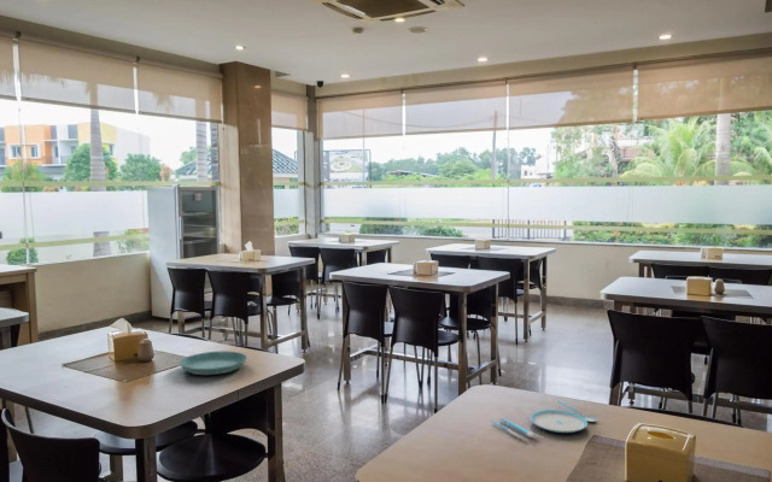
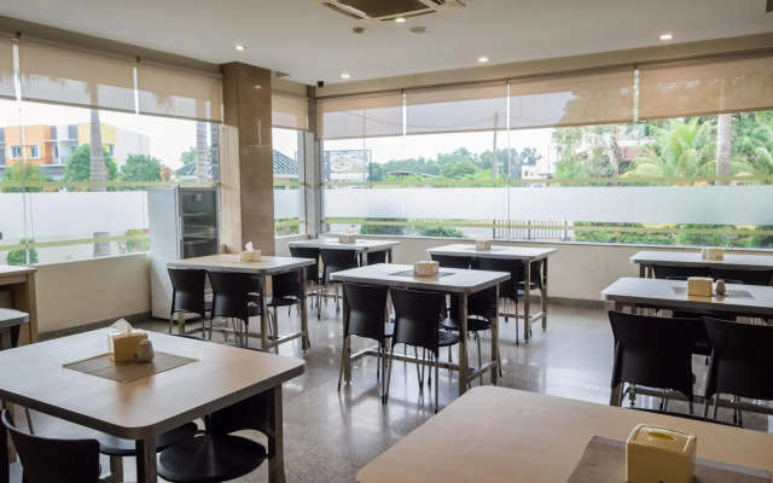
- saucer (214, 363)
- plate (548, 421)
